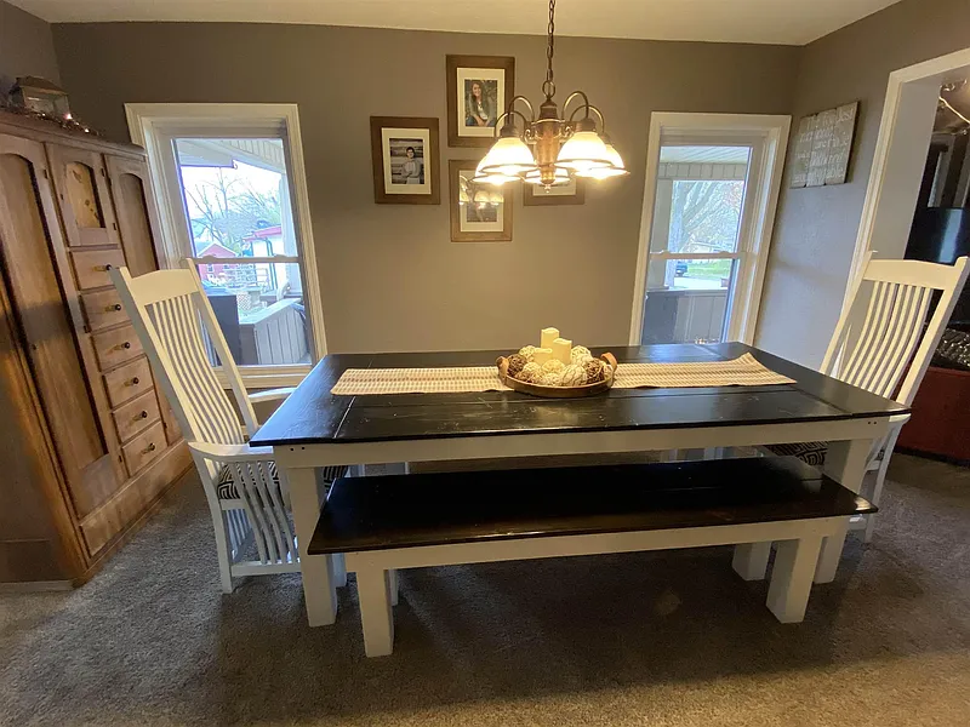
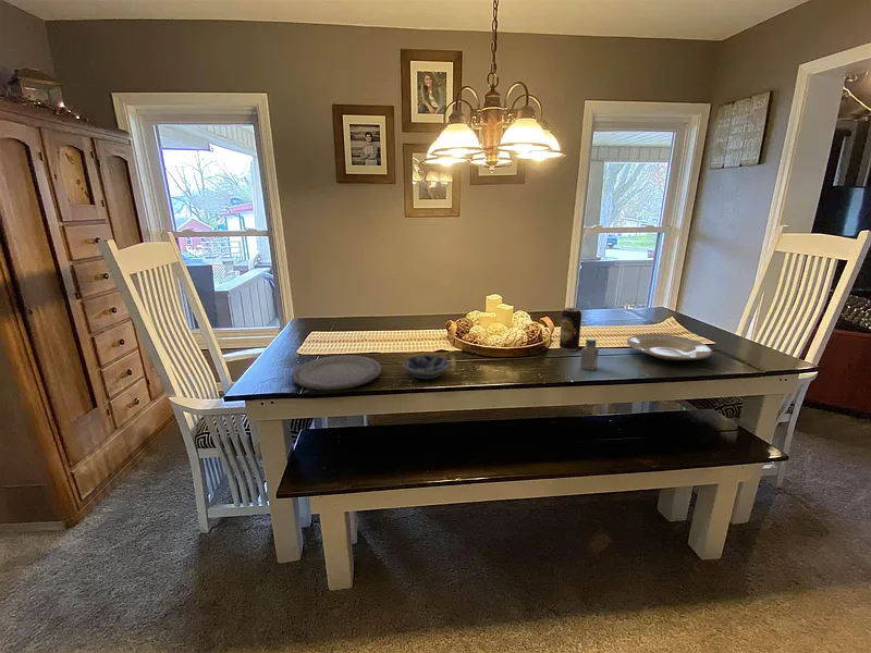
+ plate (338, 372)
+ beverage can (569, 329)
+ saltshaker (589, 353)
+ bowl (426, 368)
+ plate (667, 349)
